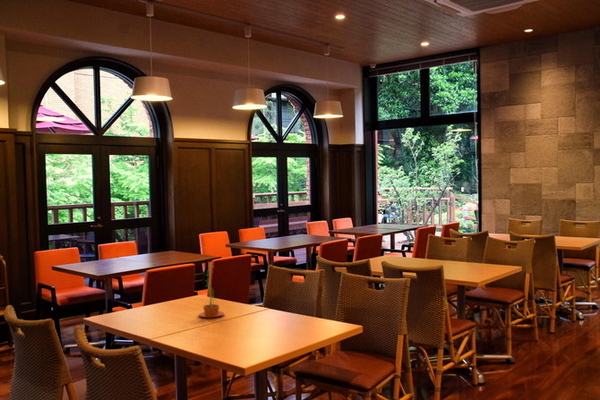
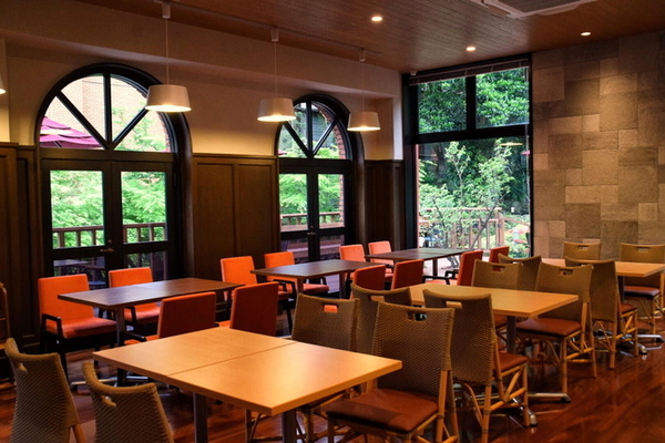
- flower pot (210, 288)
